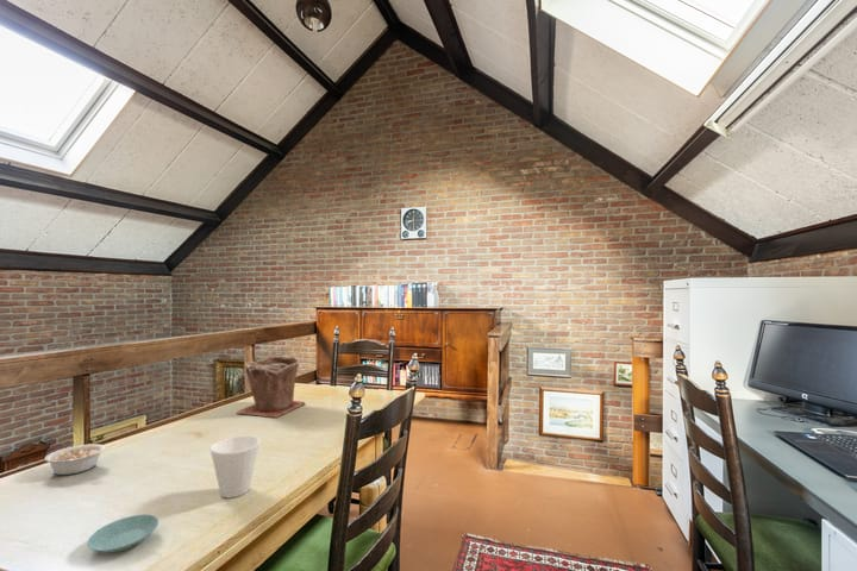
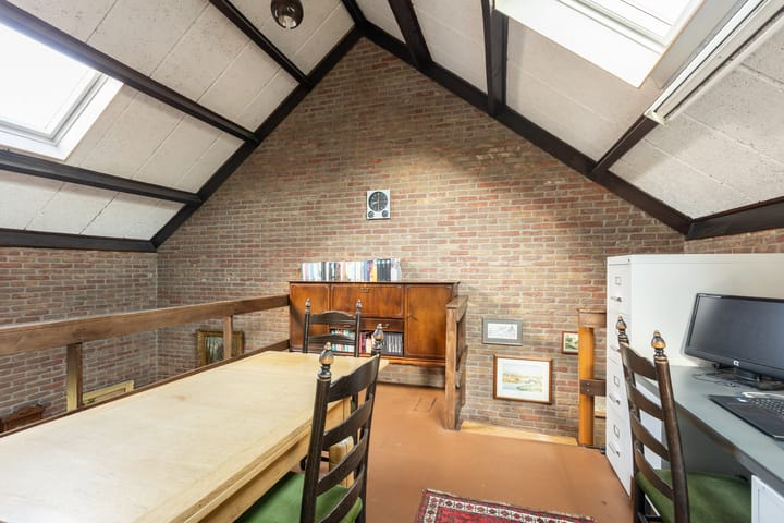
- cup (234, 466)
- saucer (124, 535)
- plant pot (271, 383)
- legume (77, 458)
